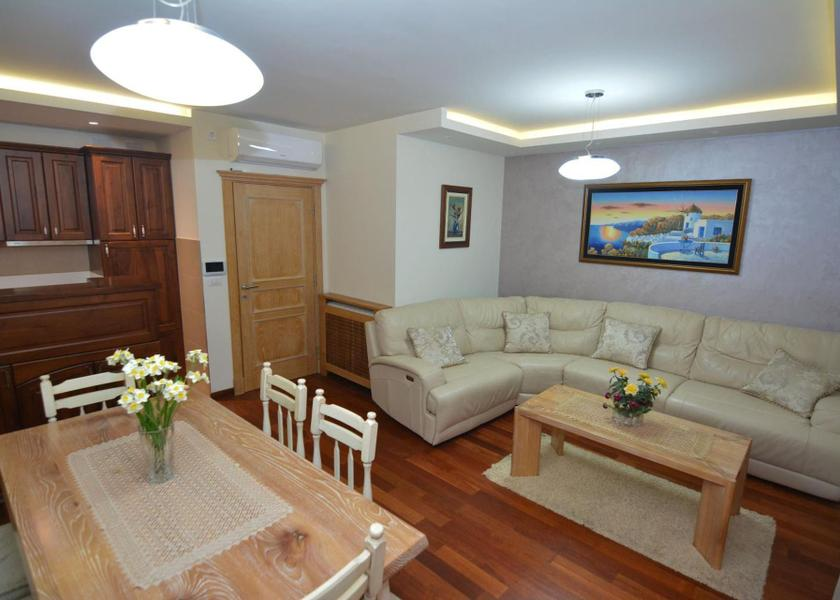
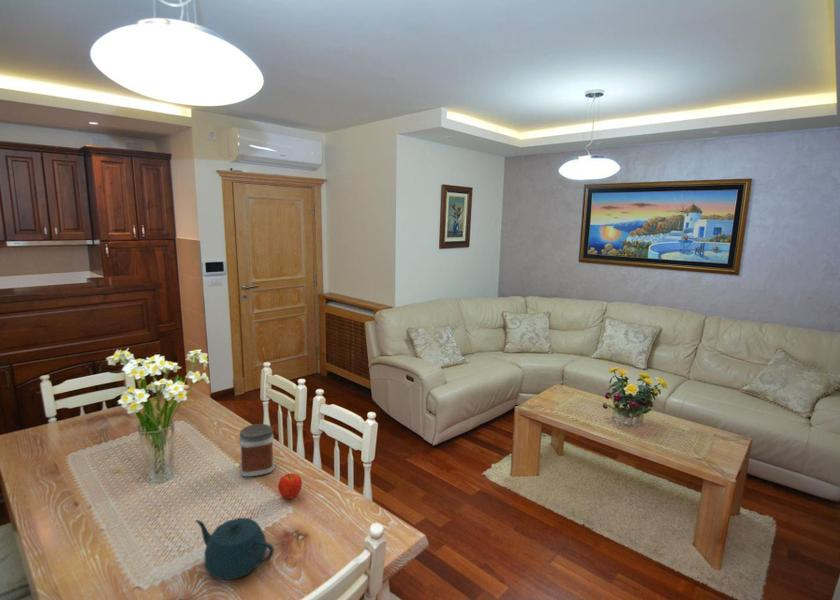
+ fruit (290, 485)
+ jar (256, 448)
+ teapot (233, 542)
